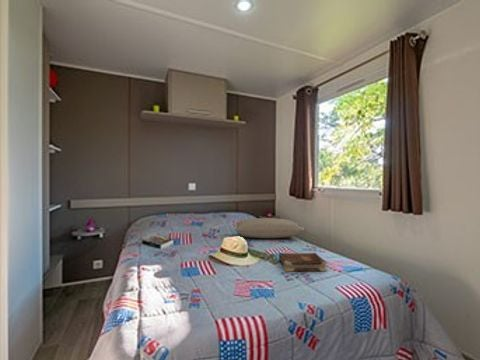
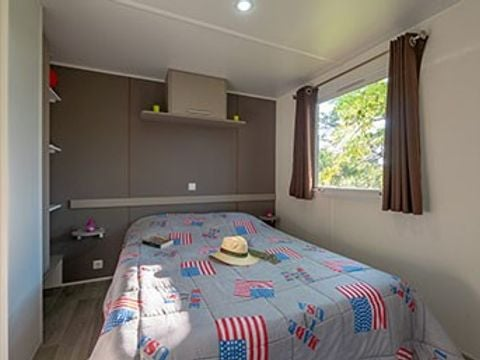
- book (301, 261)
- pillow (266, 227)
